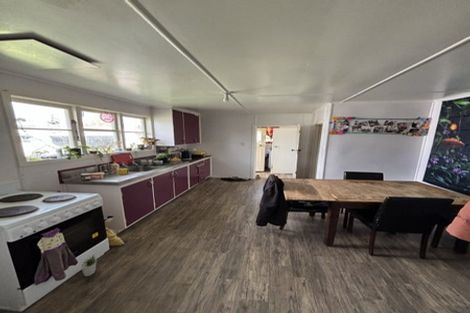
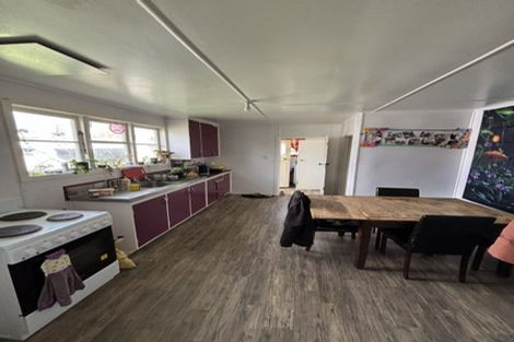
- potted plant (89, 264)
